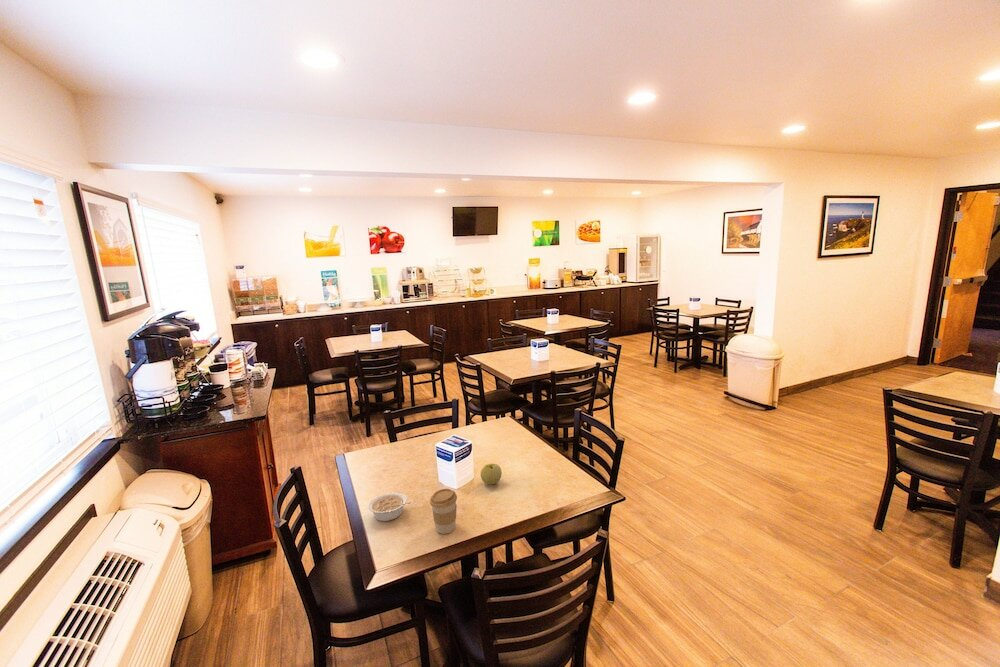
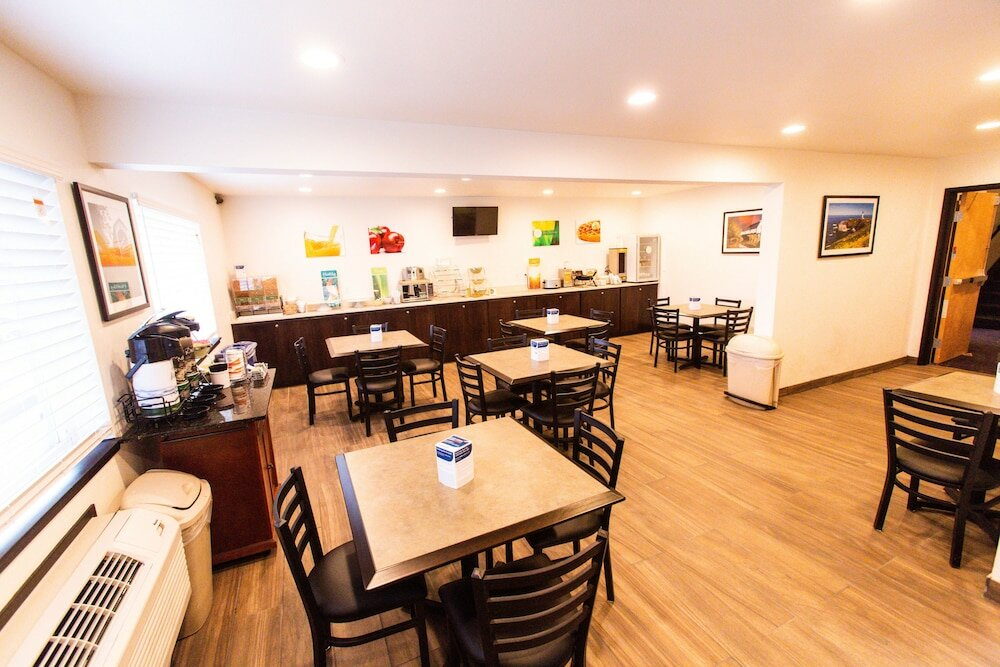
- coffee cup (444, 510)
- legume (389, 506)
- apple (491, 474)
